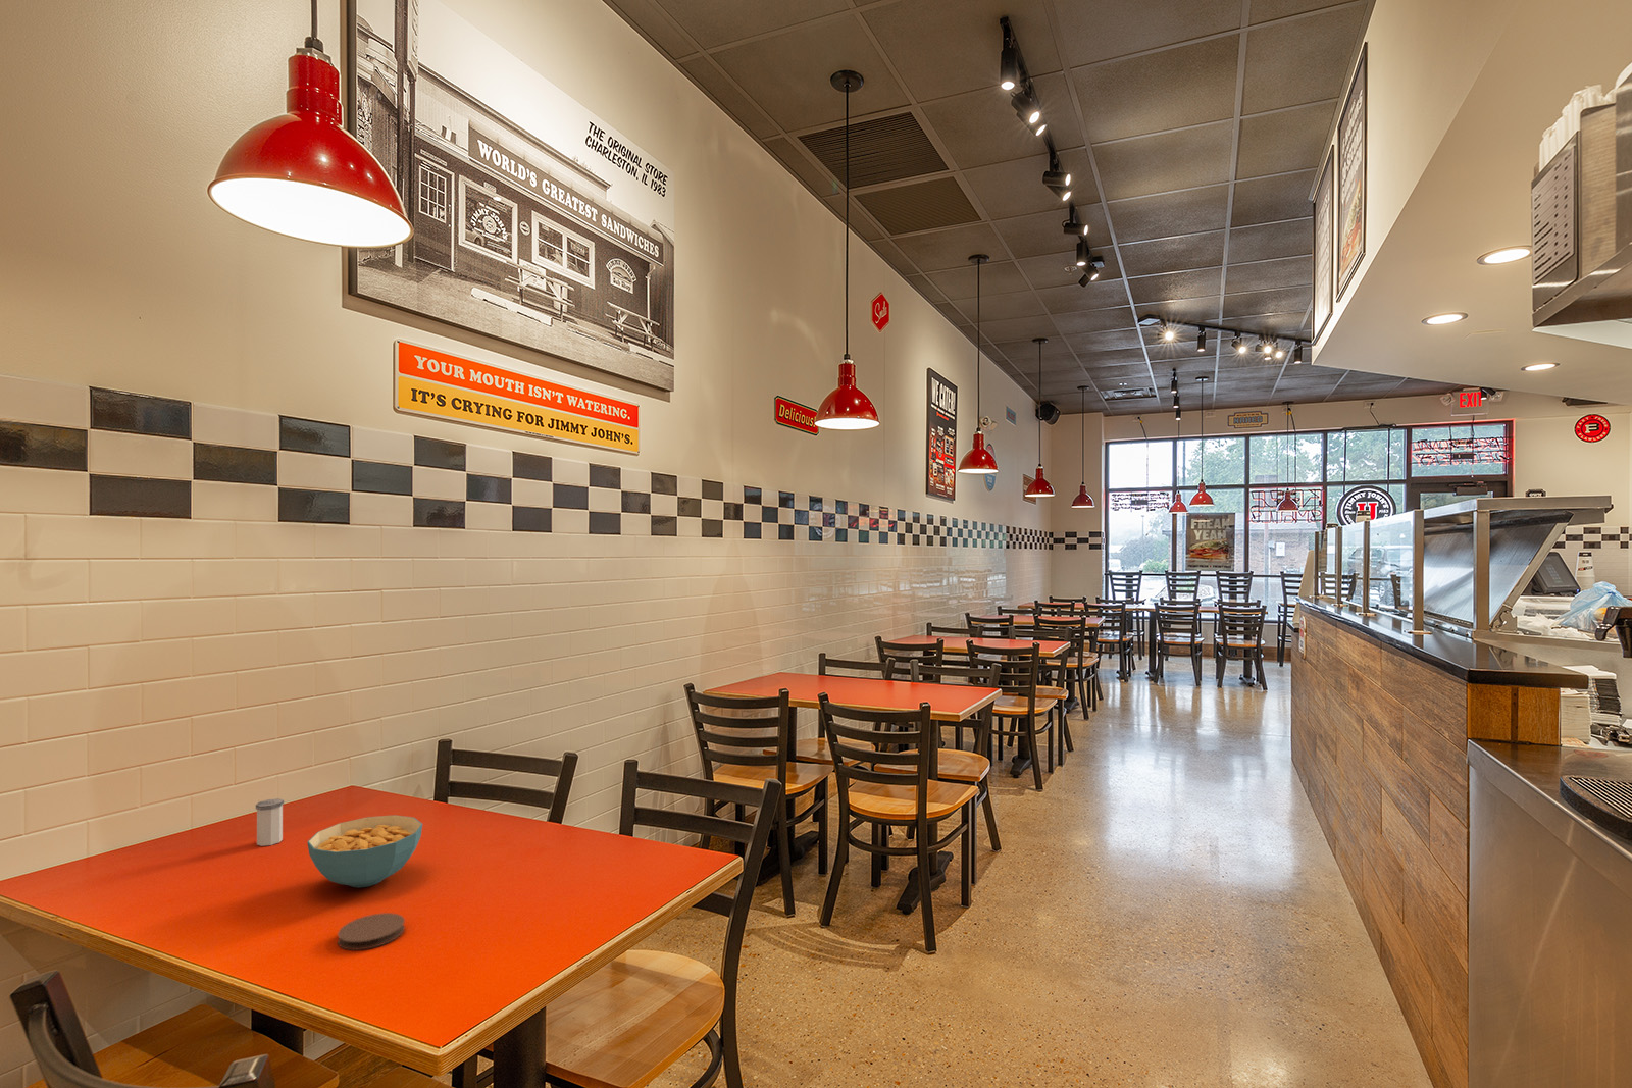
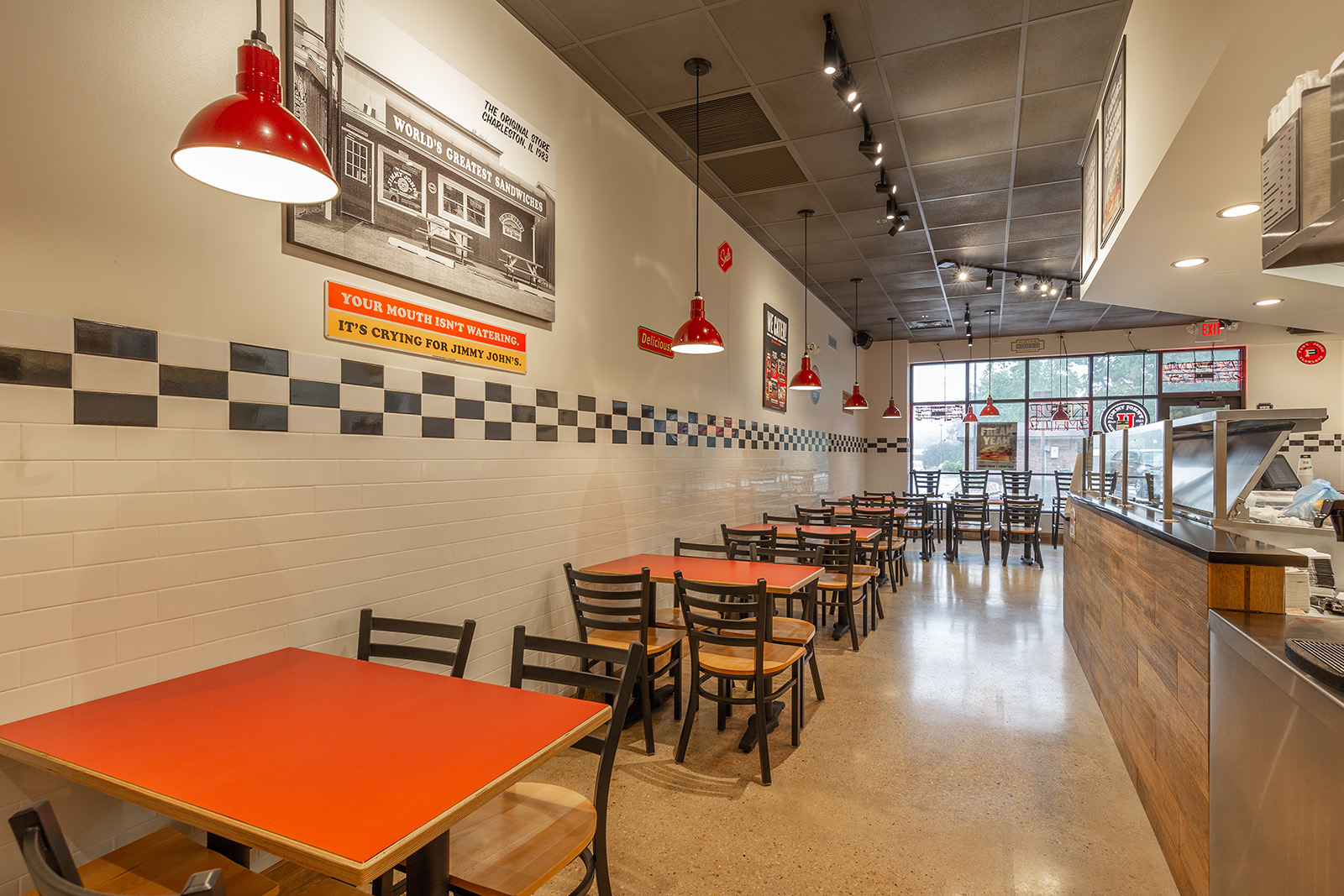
- cereal bowl (367, 856)
- salt shaker (270, 822)
- coaster (372, 930)
